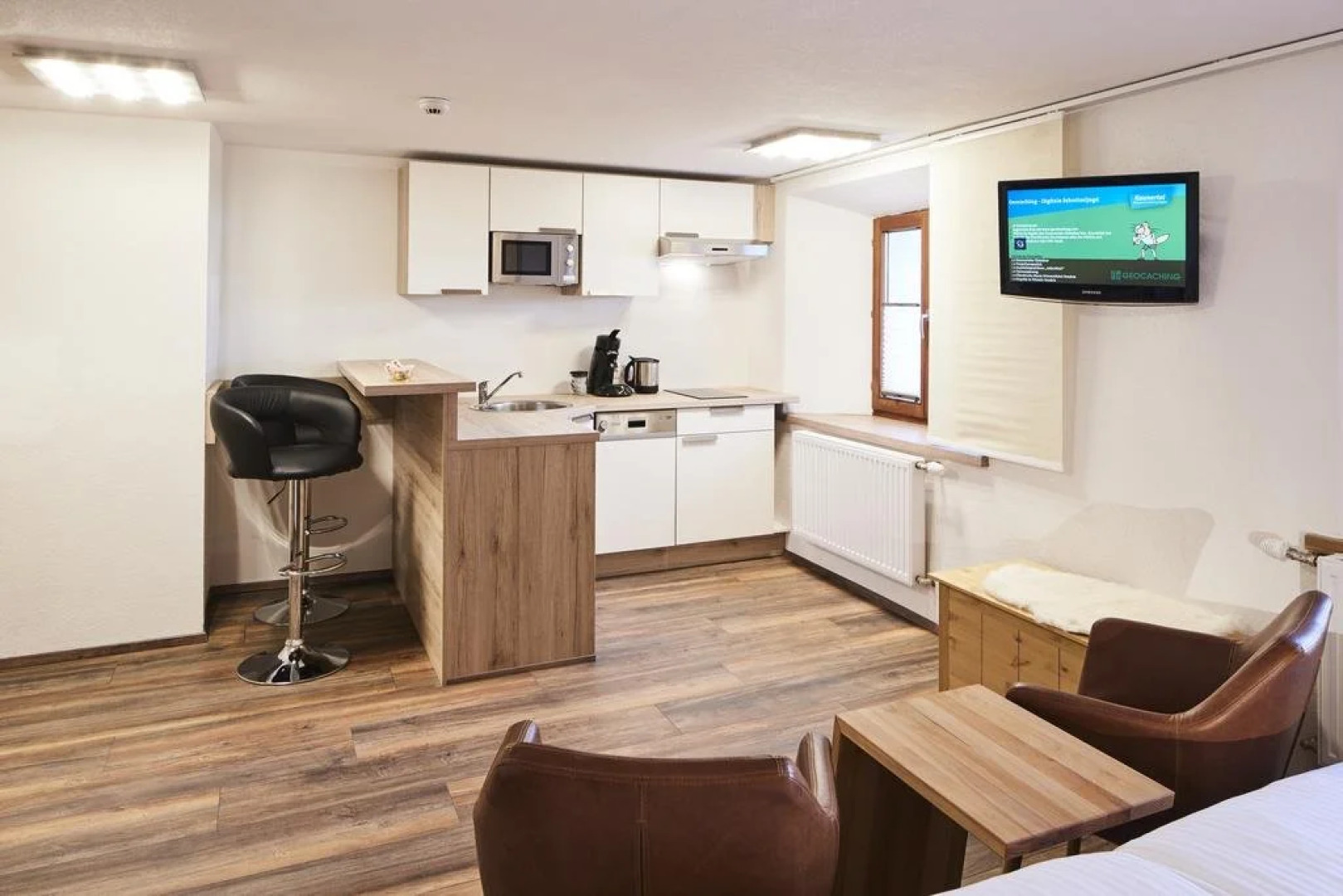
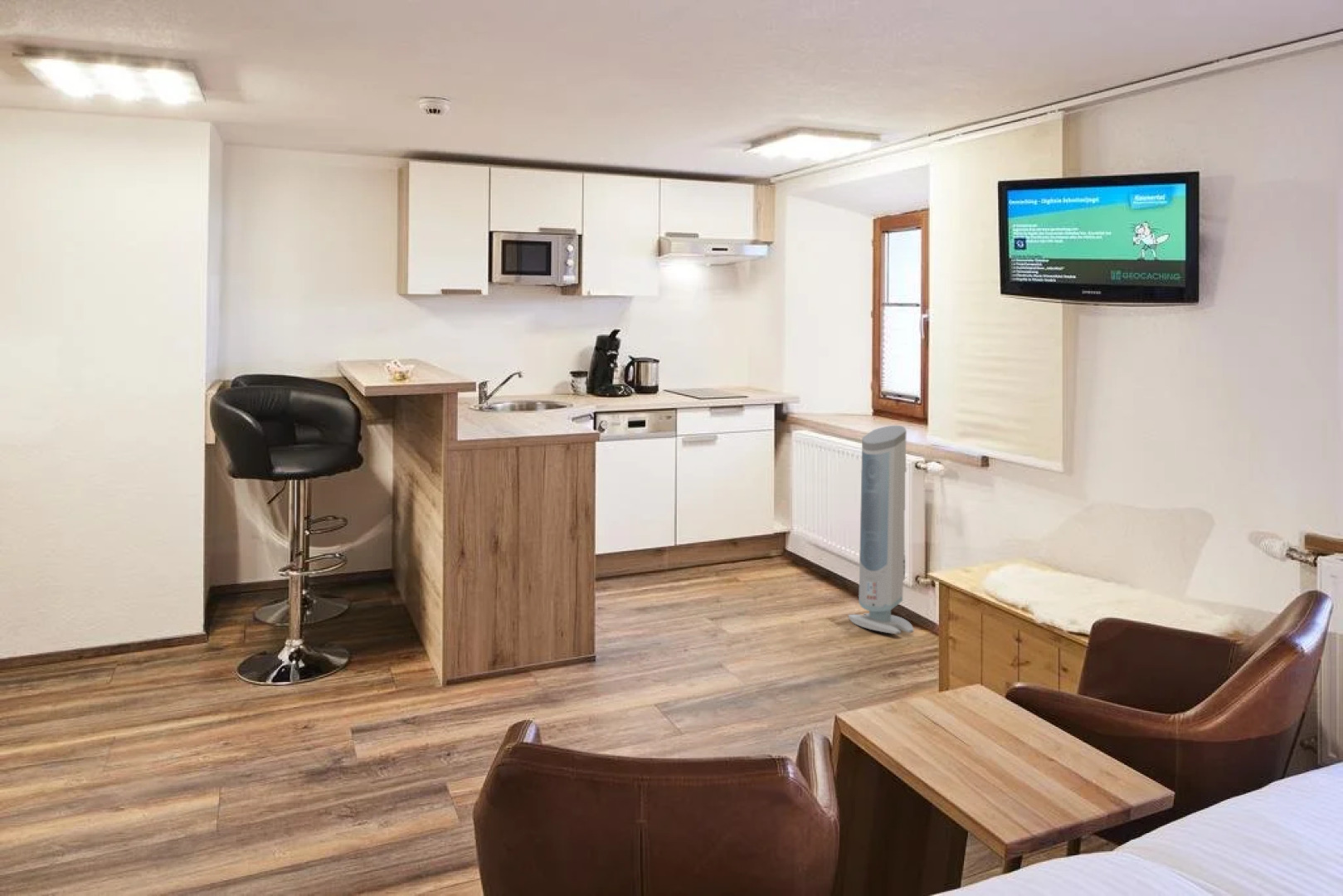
+ air purifier (882, 524)
